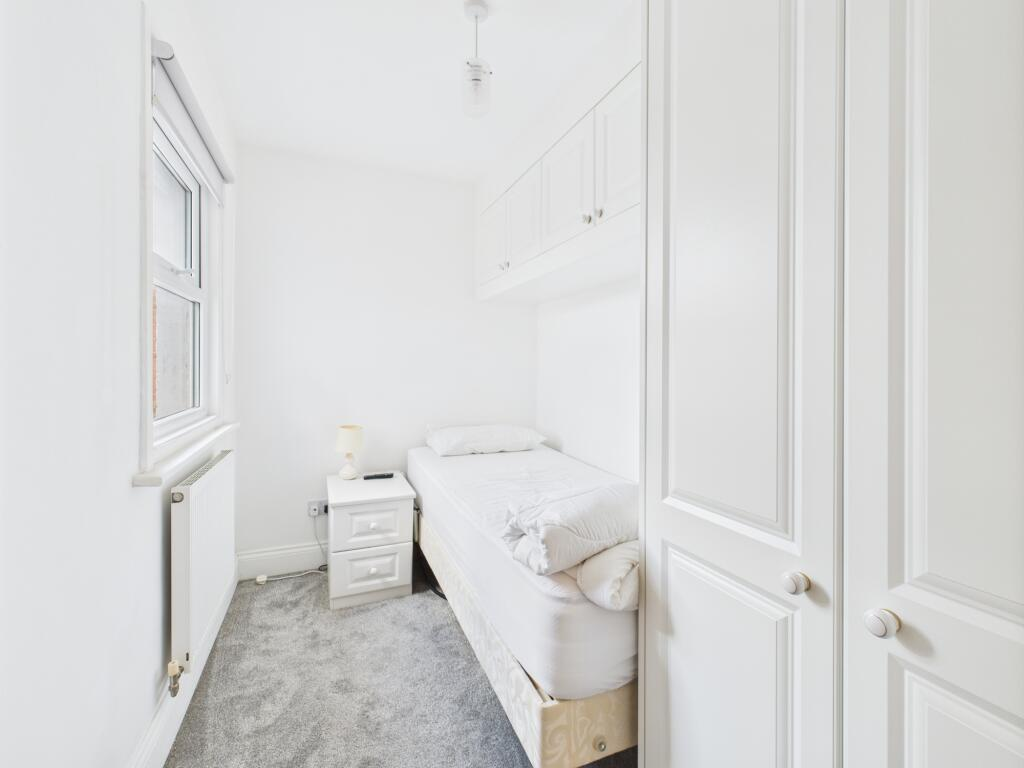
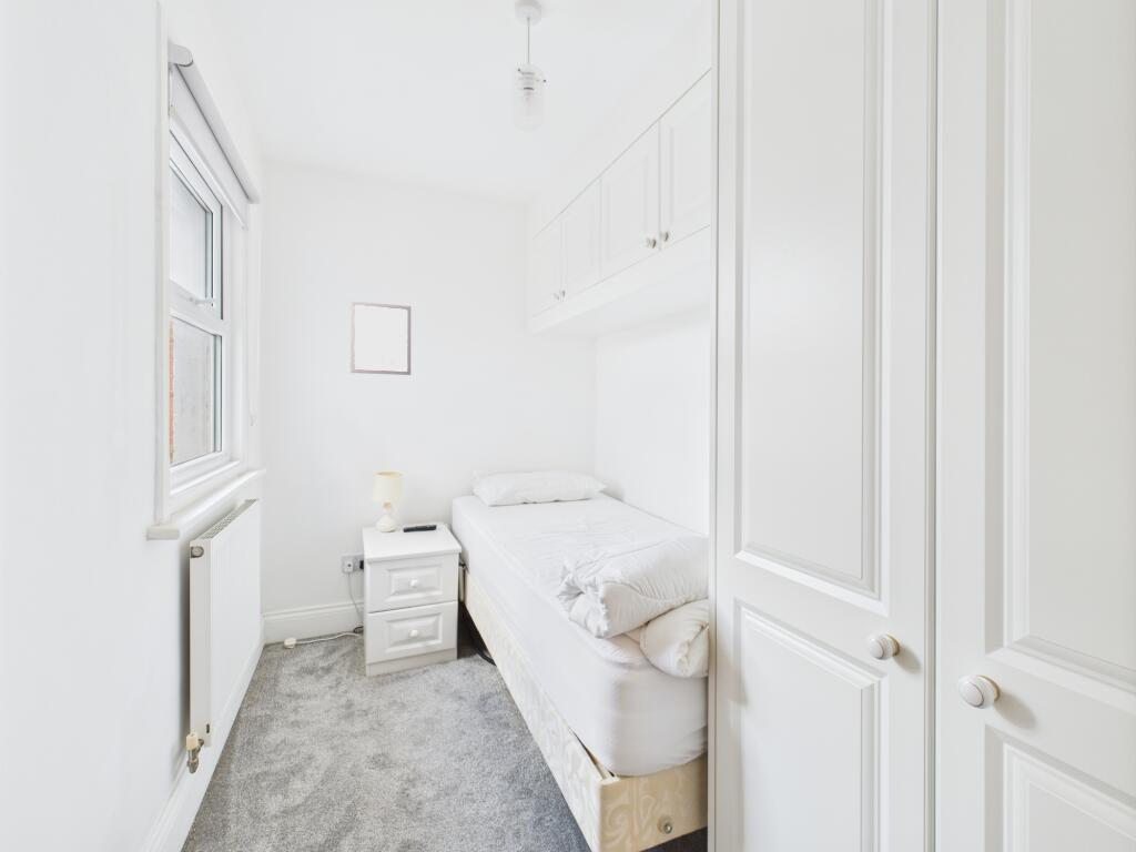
+ wall art (381, 338)
